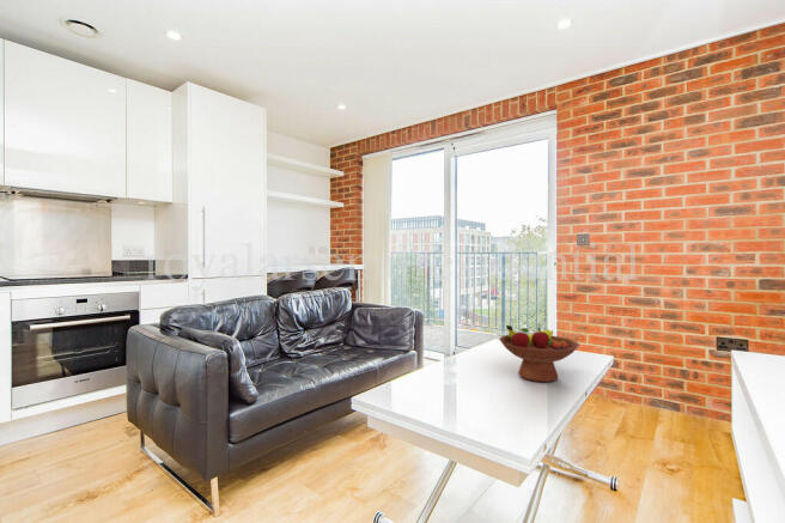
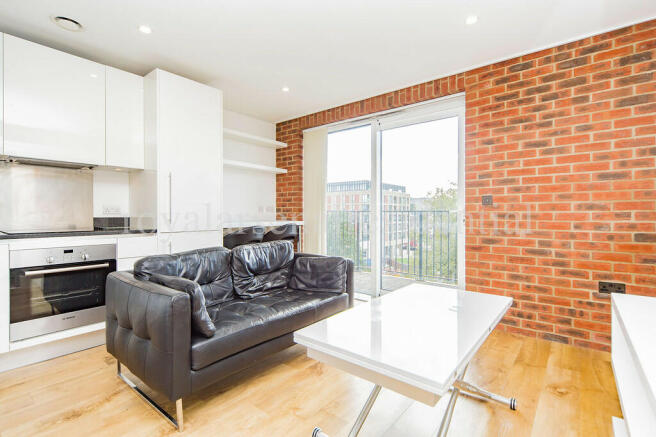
- fruit bowl (537, 352)
